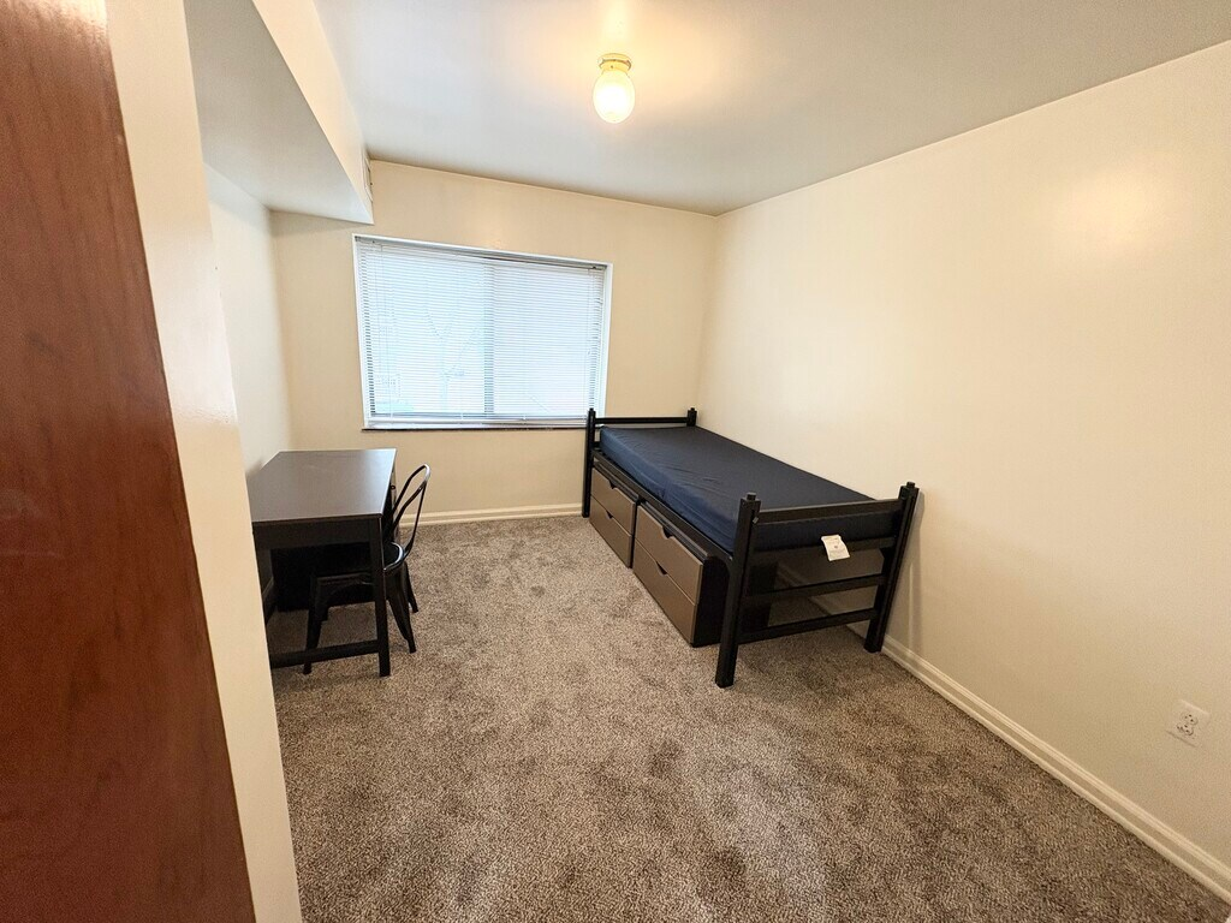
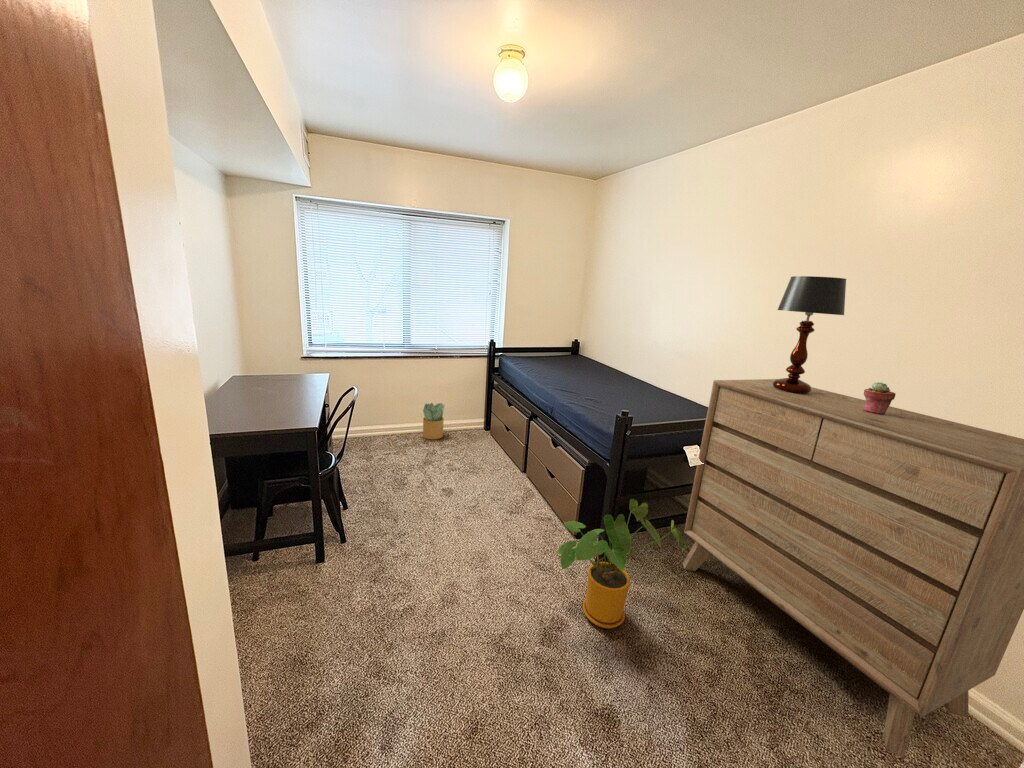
+ house plant (610, 562)
+ table lamp (803, 335)
+ potted succulent (878, 396)
+ dresser (825, 525)
+ potted plant (431, 420)
